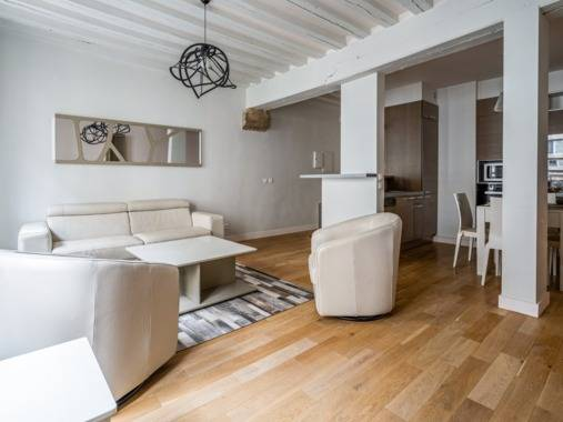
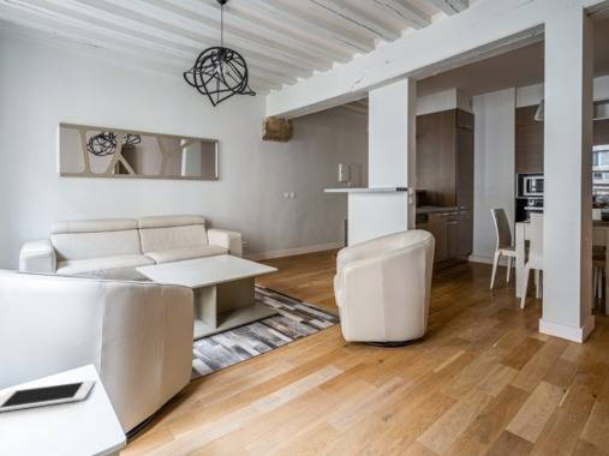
+ cell phone (46, 395)
